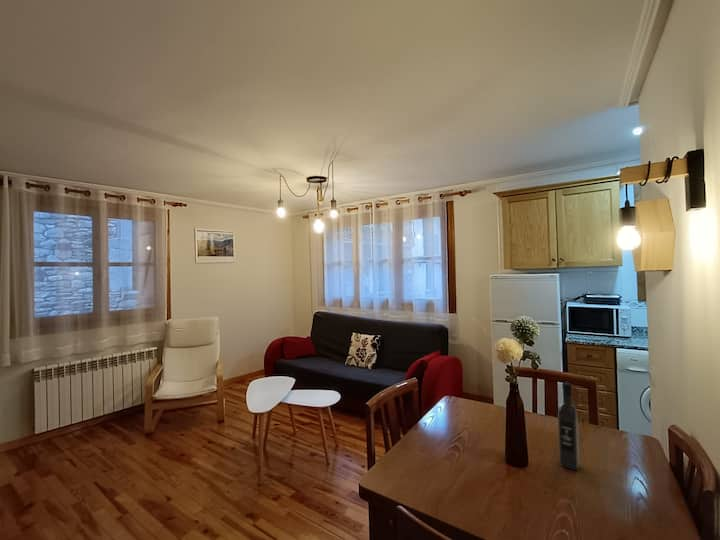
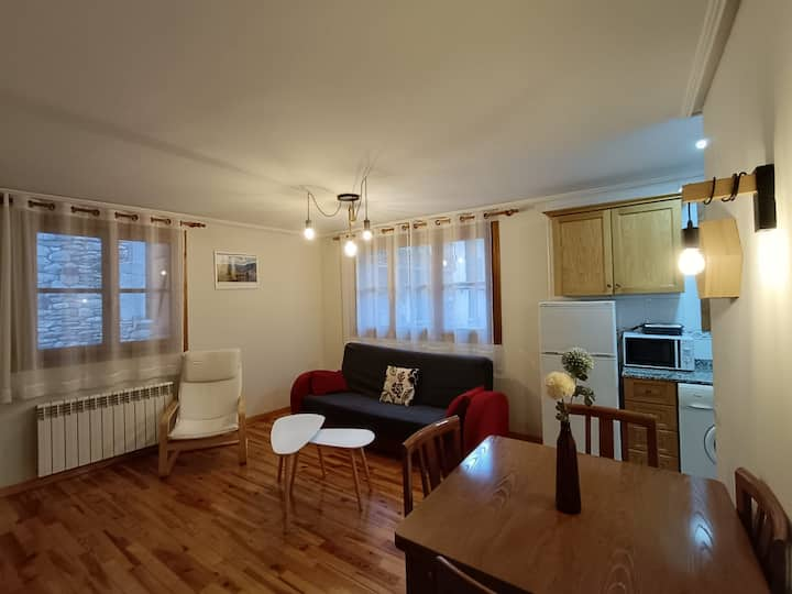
- wine bottle (568, 424)
